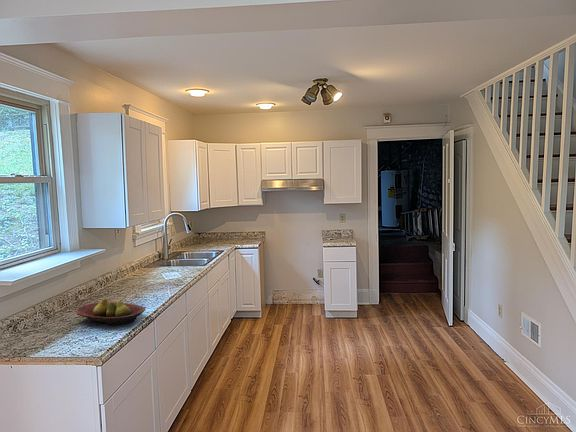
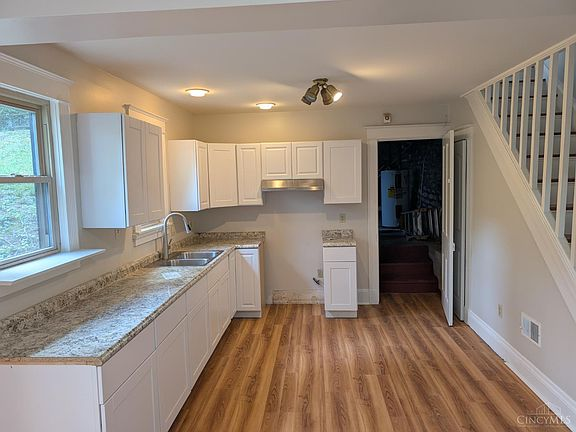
- fruit bowl (110, 310)
